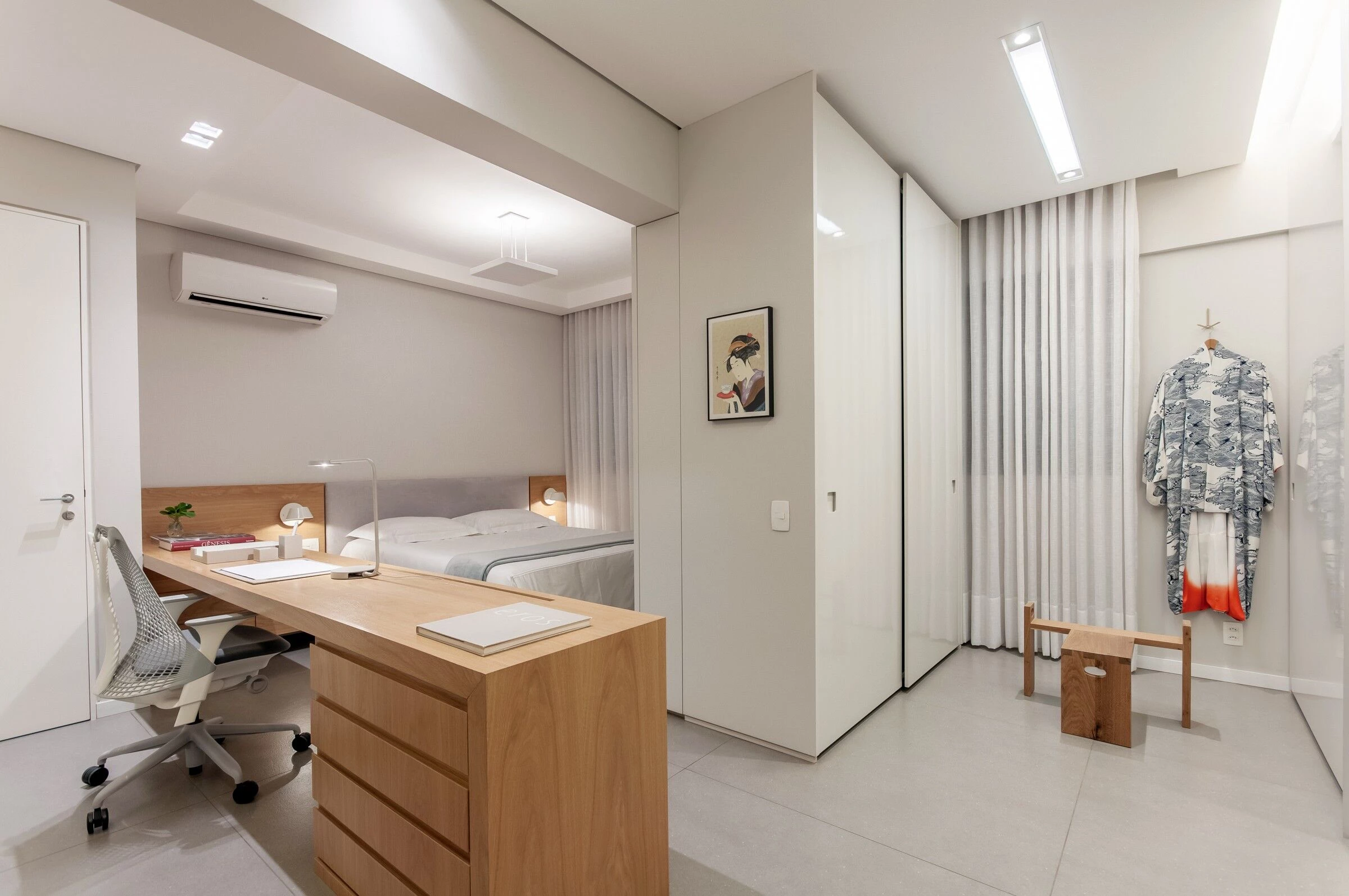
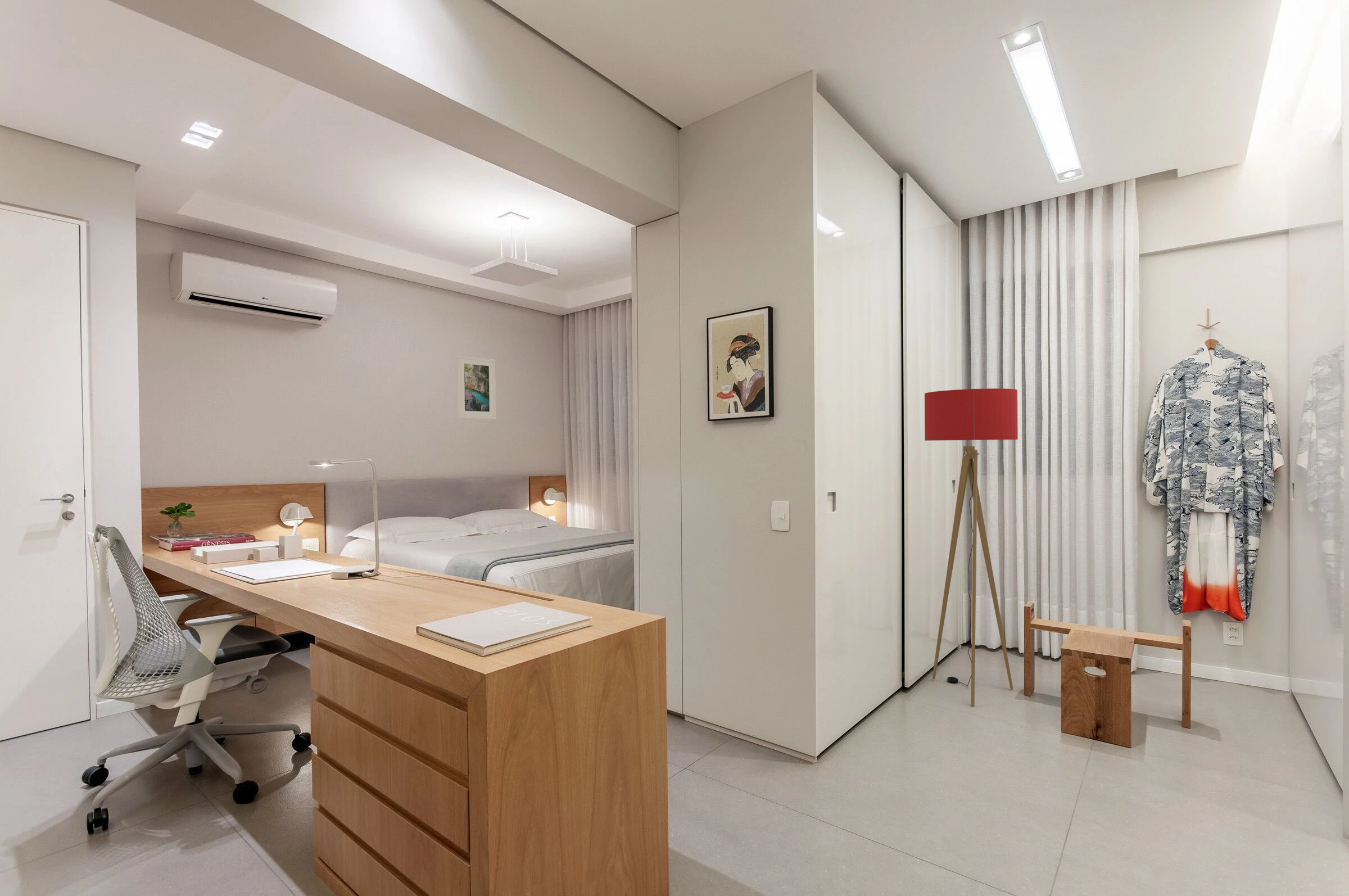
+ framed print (477, 388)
+ floor lamp (973, 542)
